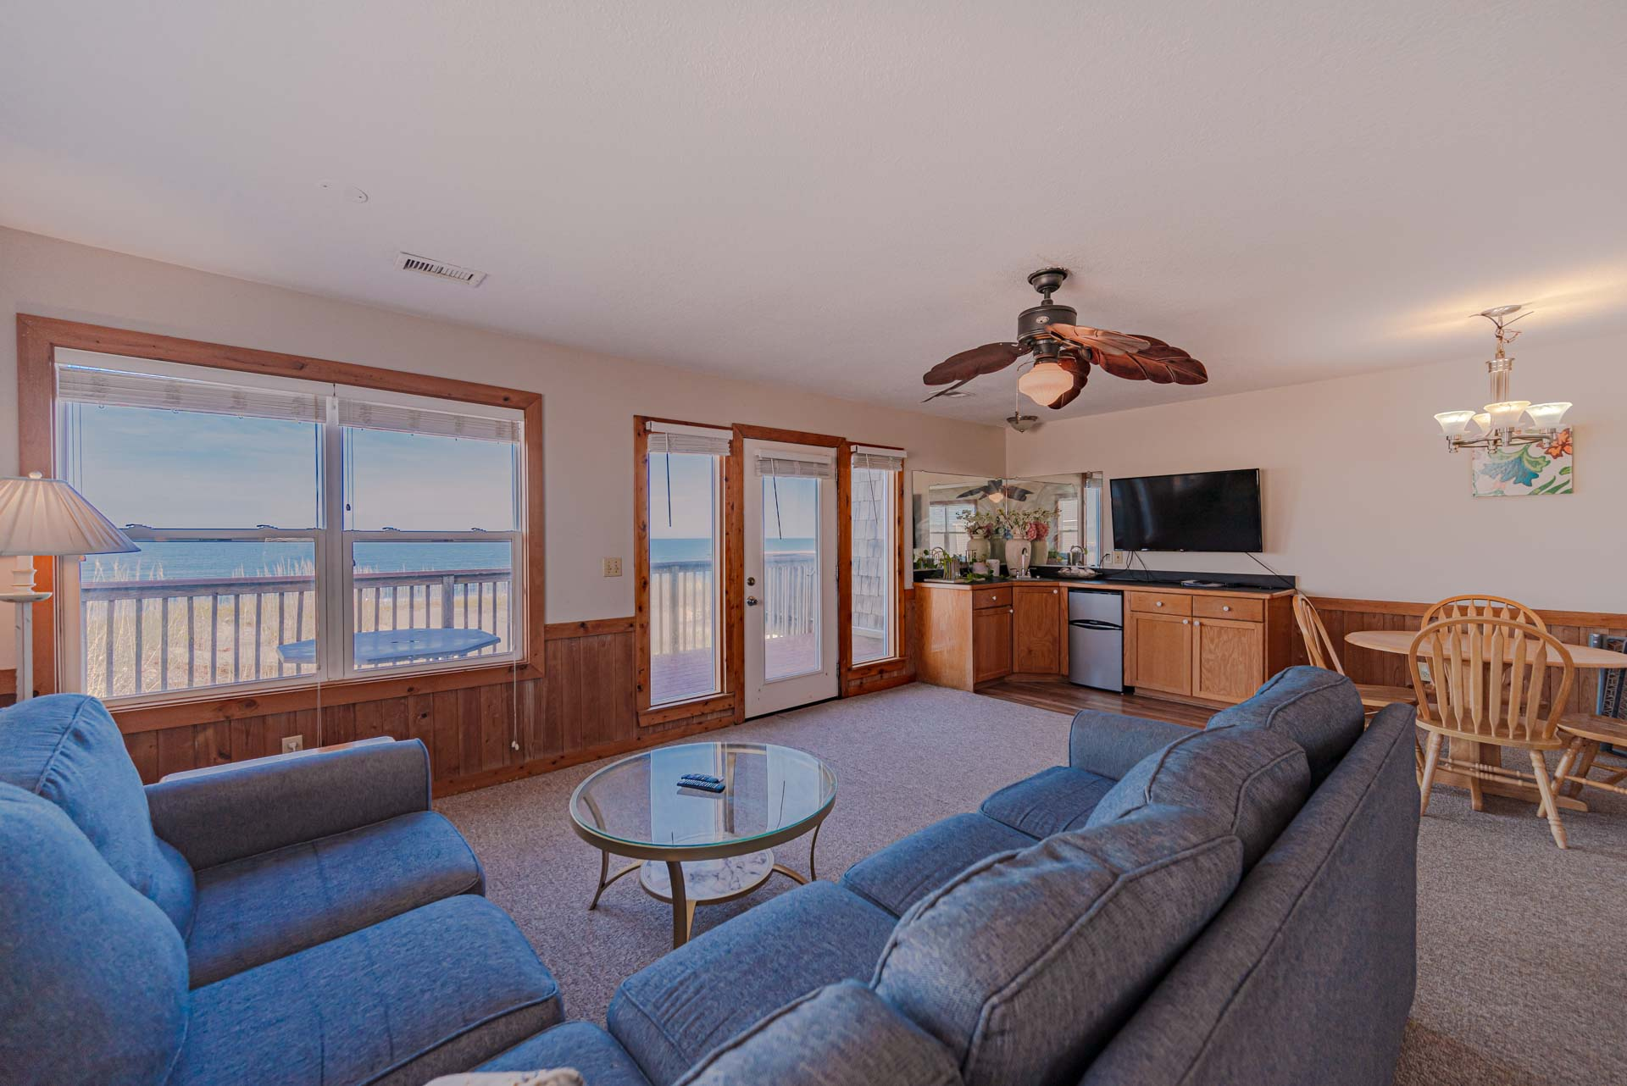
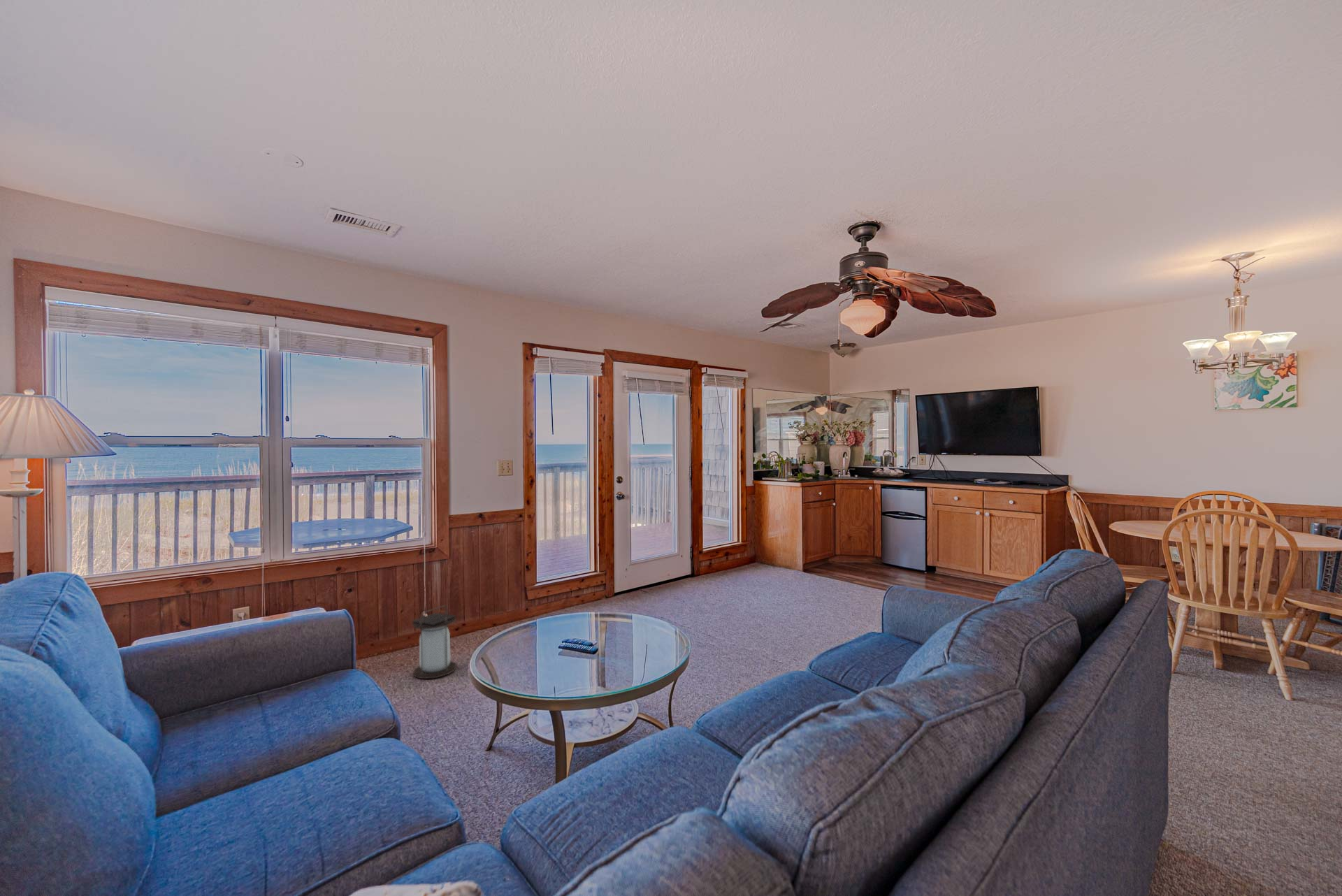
+ lantern (434, 640)
